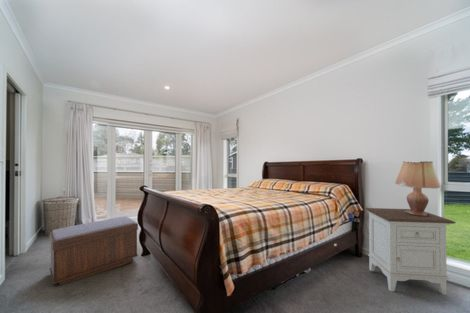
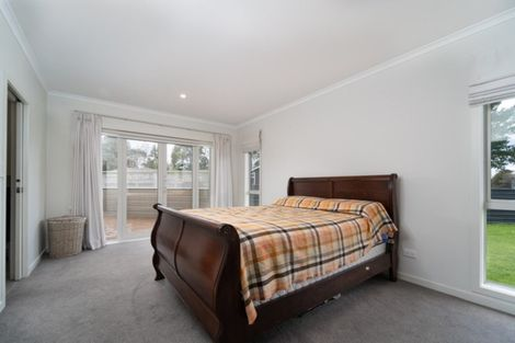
- nightstand (405, 248)
- bench (96, 245)
- lamp (416, 187)
